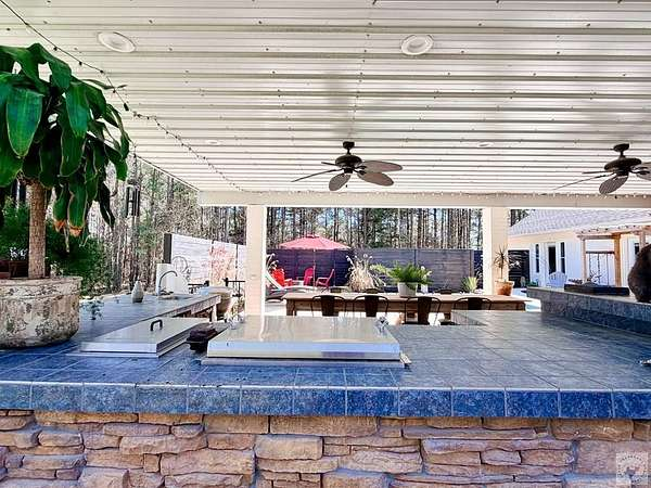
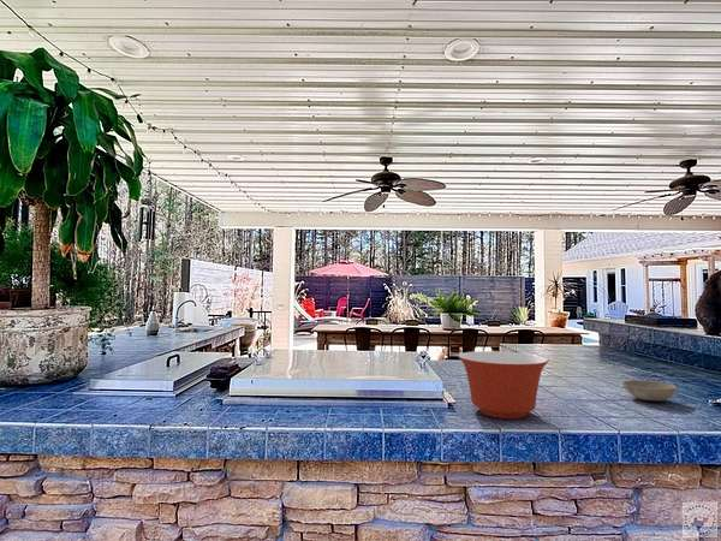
+ mixing bowl (502, 384)
+ bowl (649, 391)
